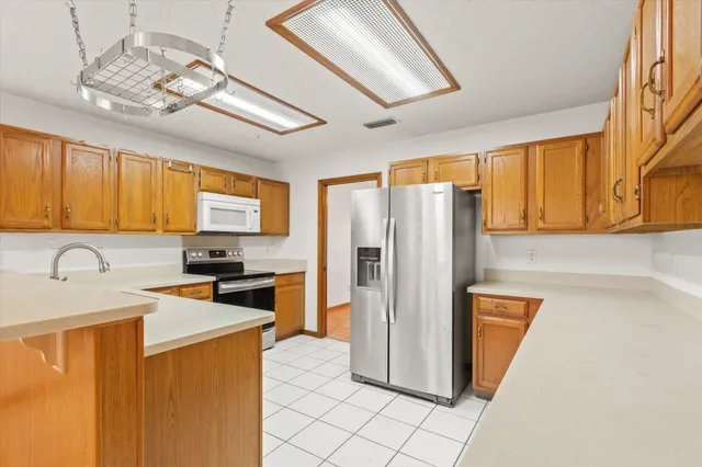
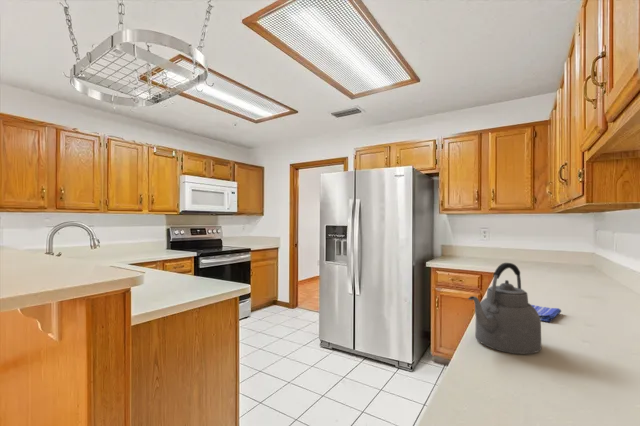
+ dish towel (532, 305)
+ kettle (498, 304)
